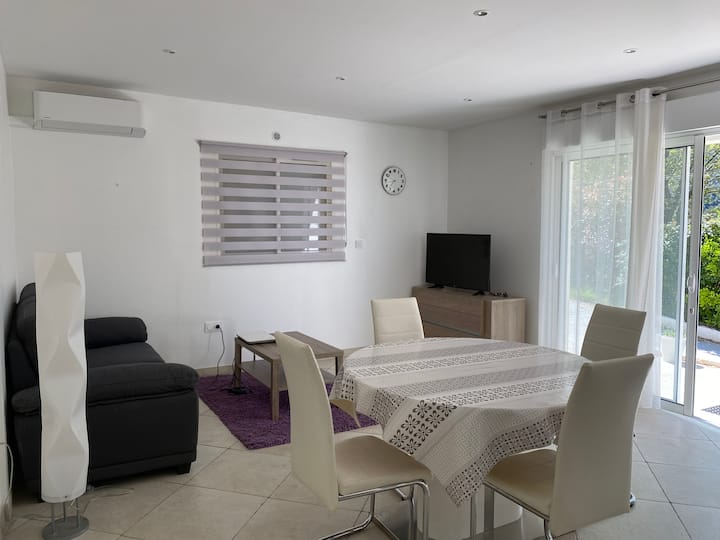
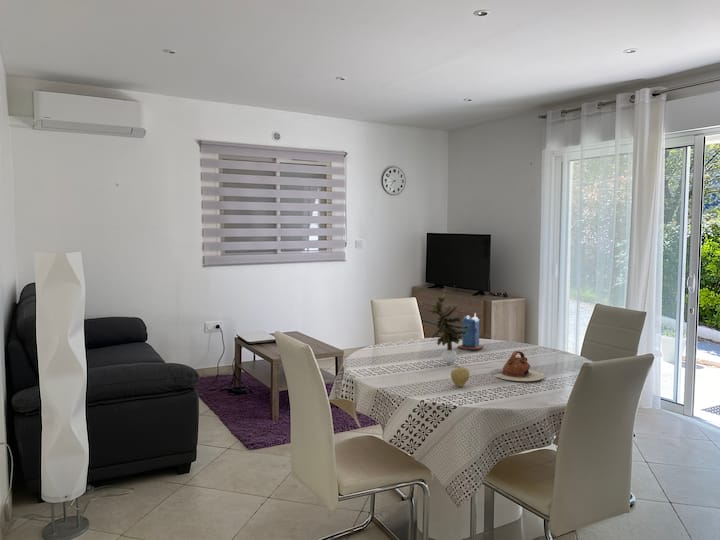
+ fruit (460, 374)
+ candle (470, 330)
+ teapot (517, 363)
+ potted plant (443, 328)
